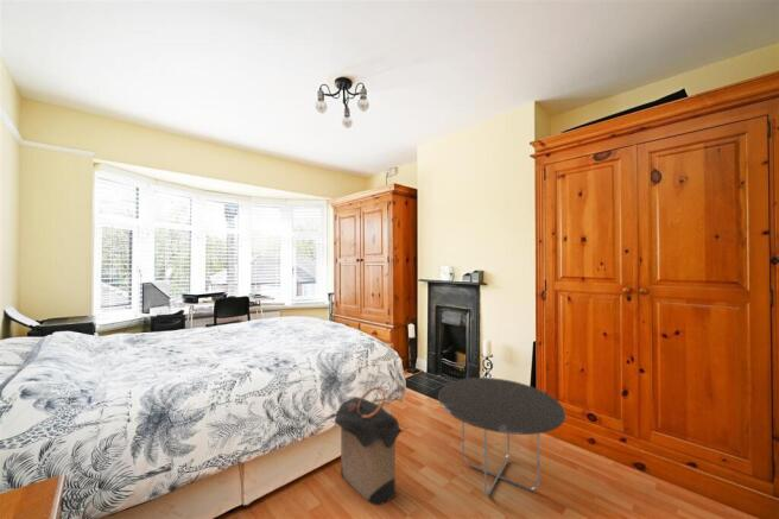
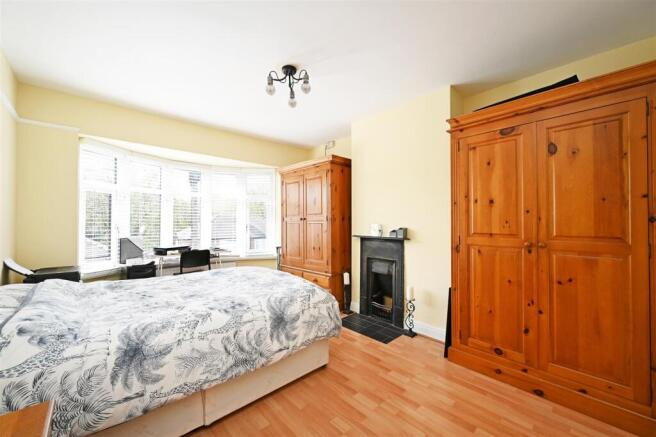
- side table (501, 432)
- laundry hamper (363, 435)
